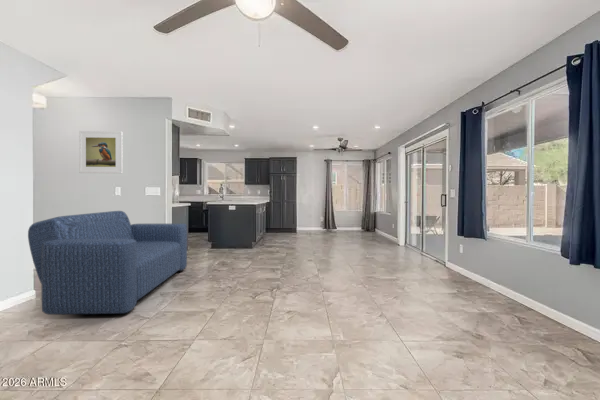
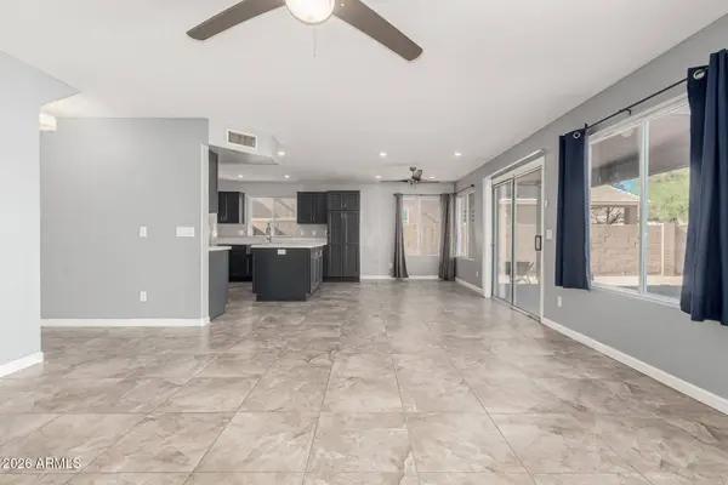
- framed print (100, 152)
- sofa (120, 250)
